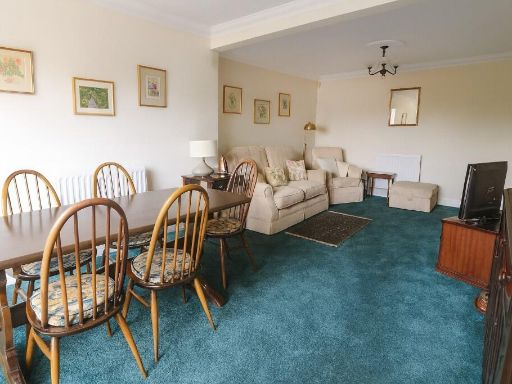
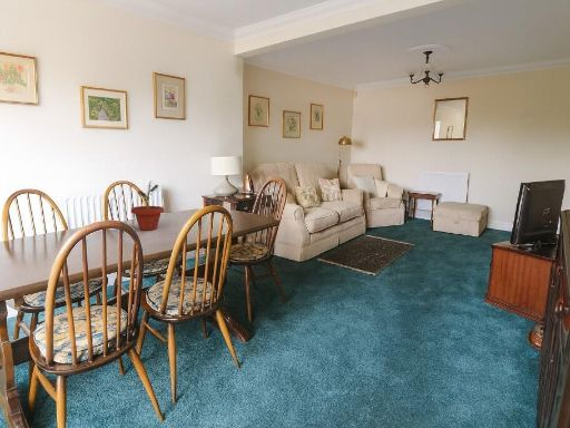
+ potted plant (147, 204)
